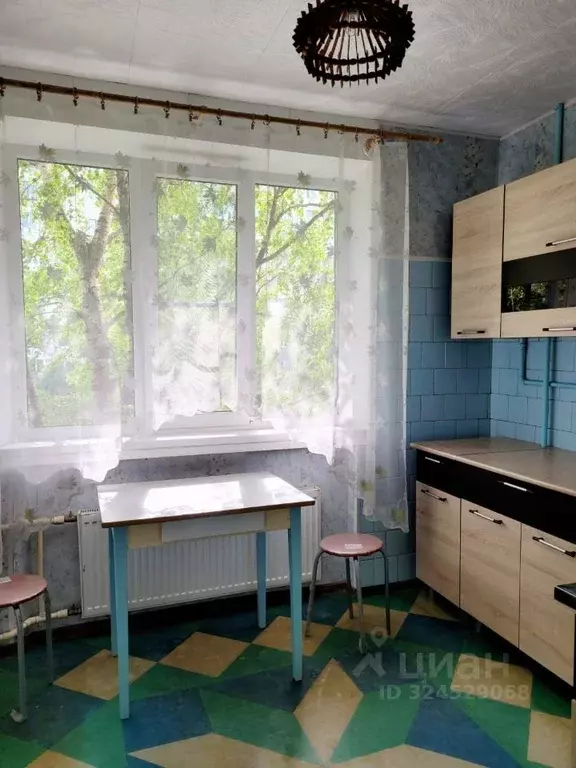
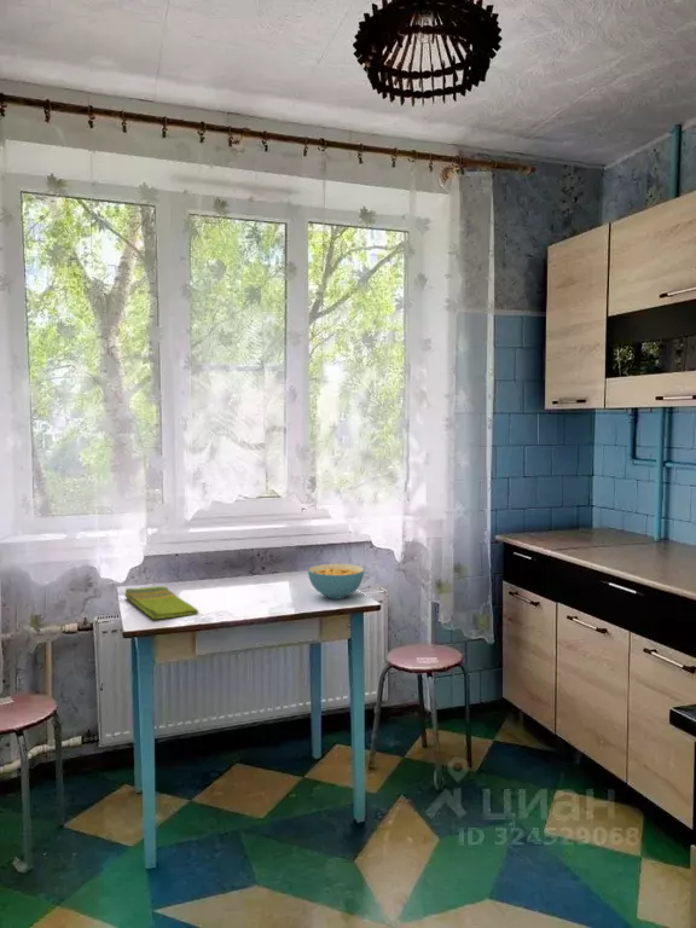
+ cereal bowl (336, 582)
+ dish towel (160, 601)
